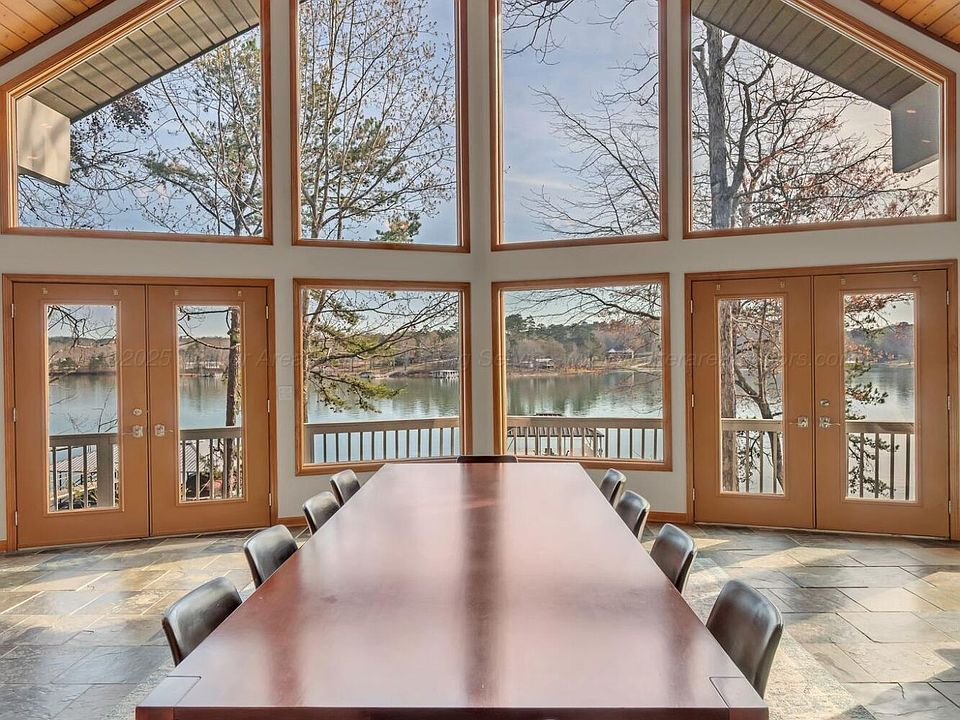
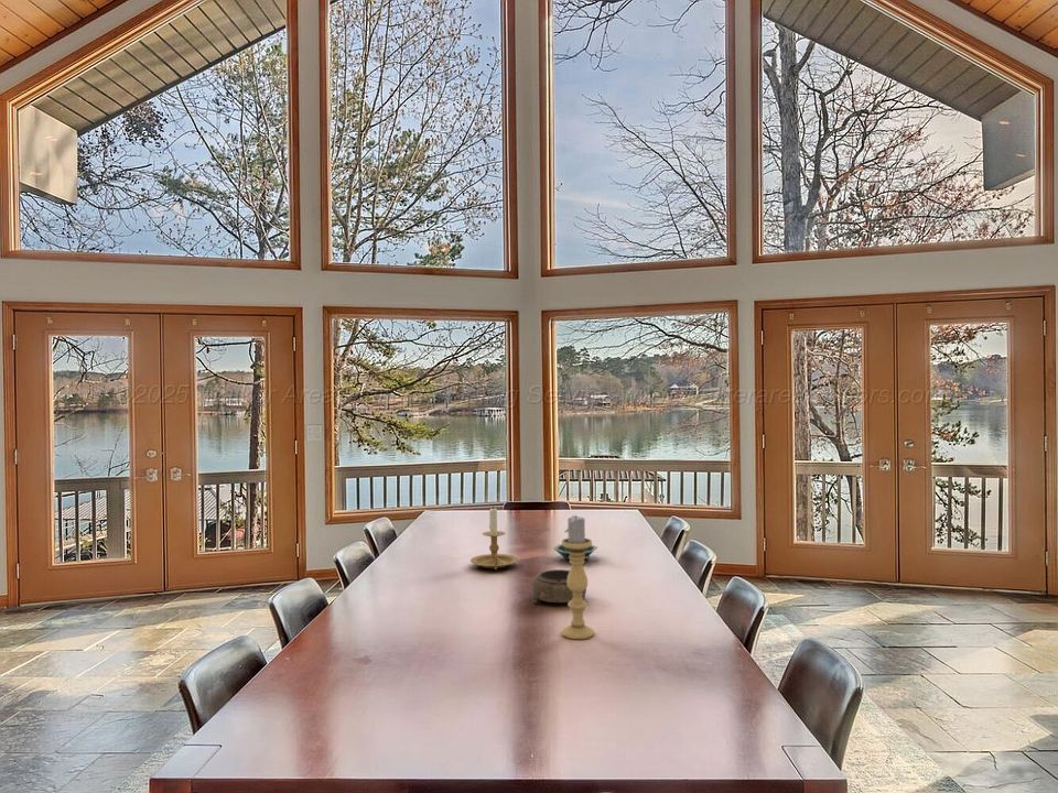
+ candle holder (576, 574)
+ terrarium (573, 515)
+ decorative bowl (561, 587)
+ candle holder (494, 535)
